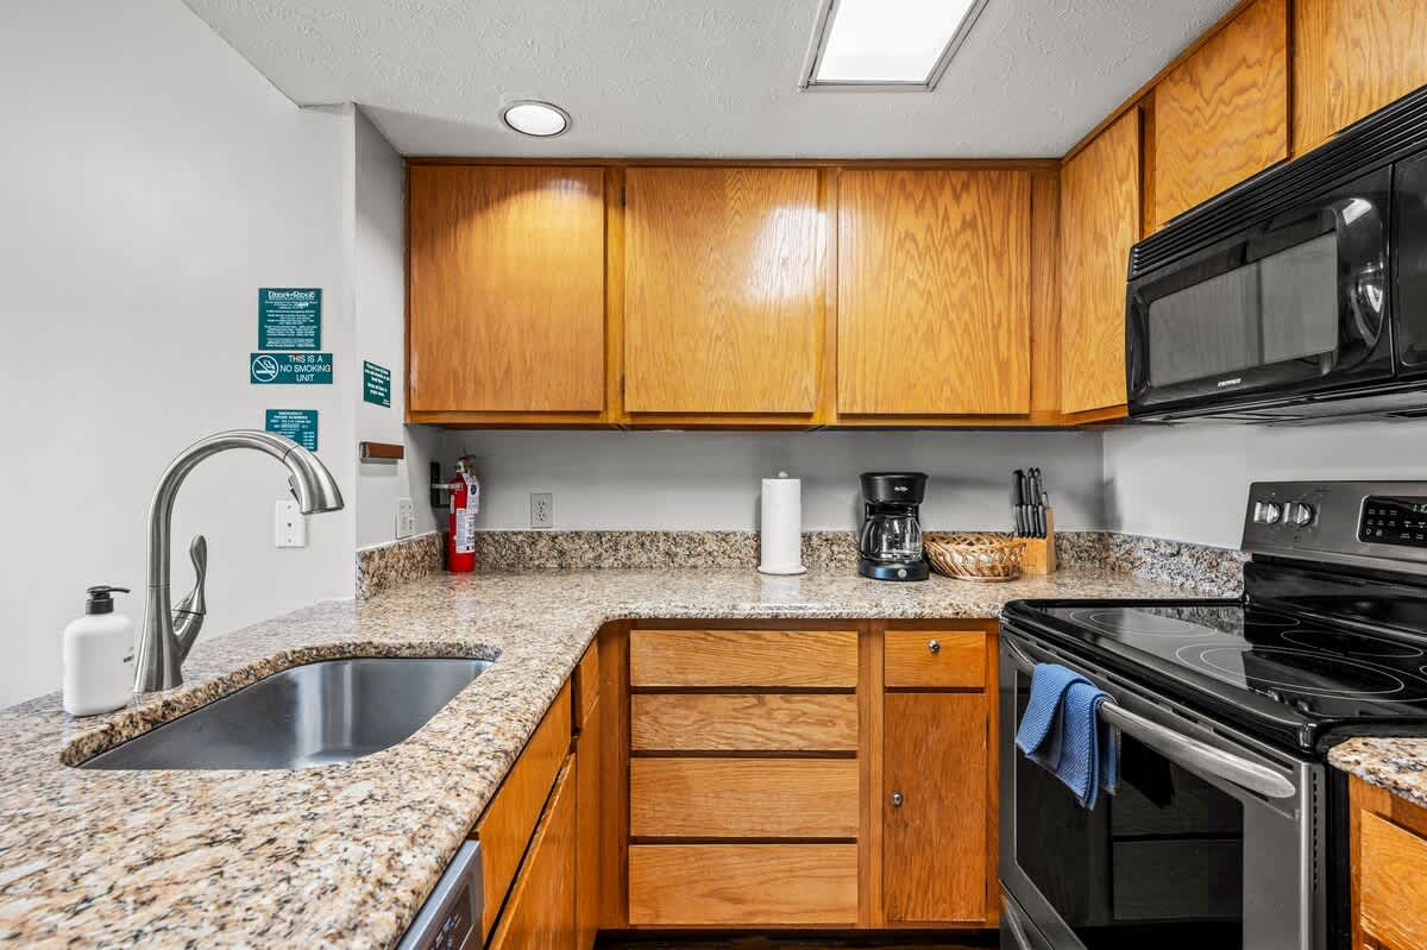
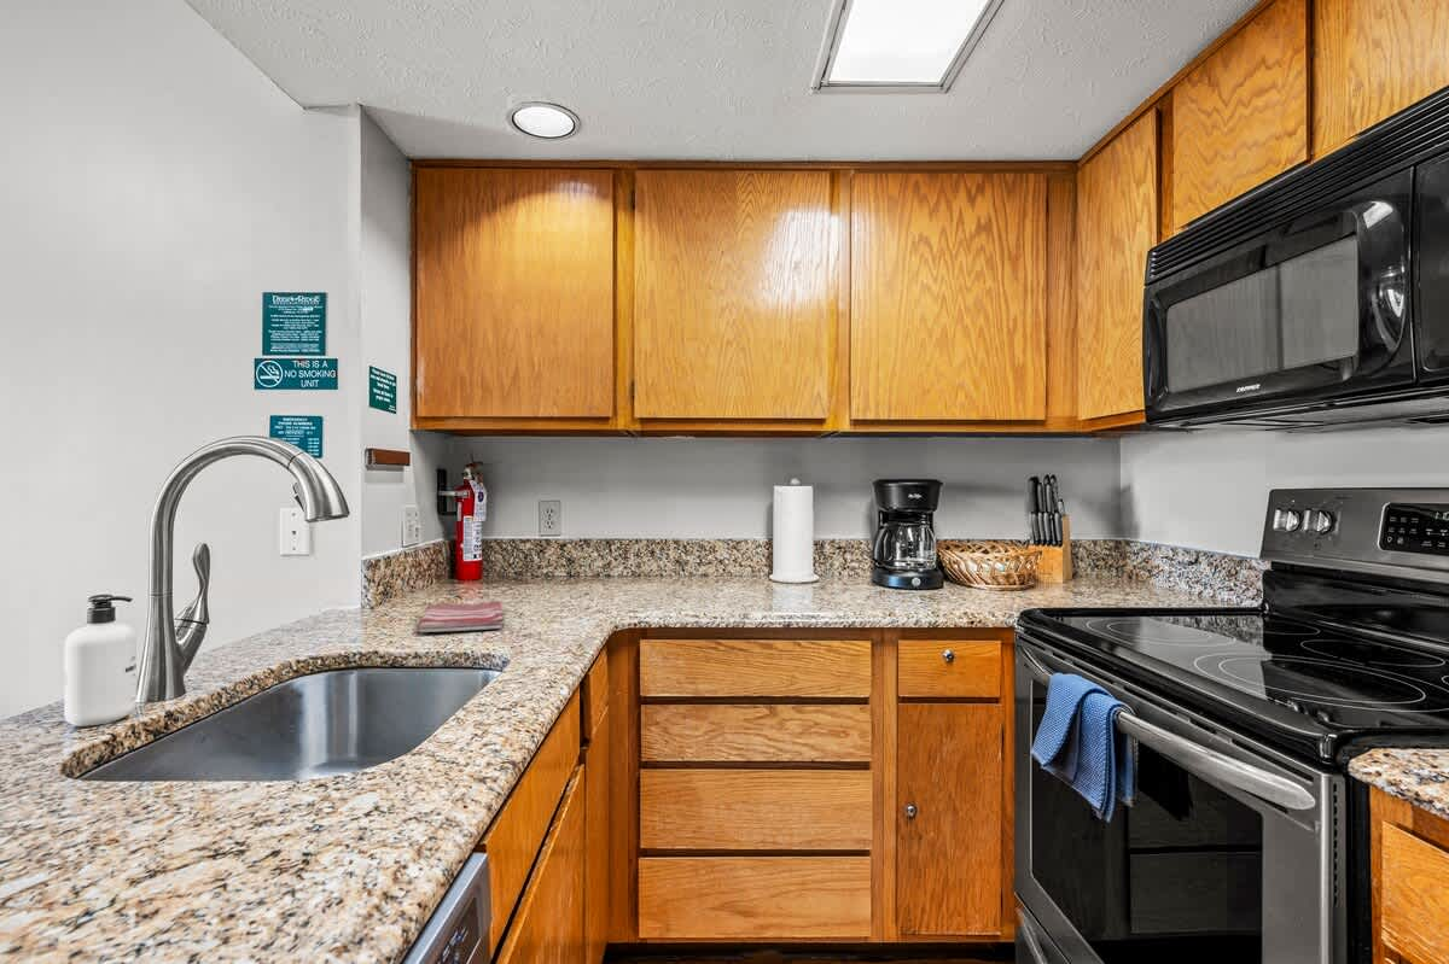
+ dish towel (462, 615)
